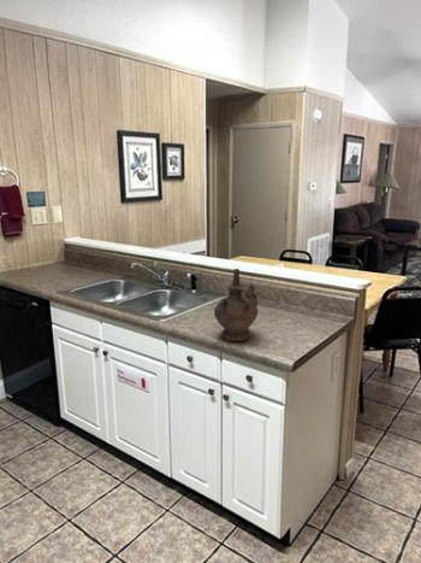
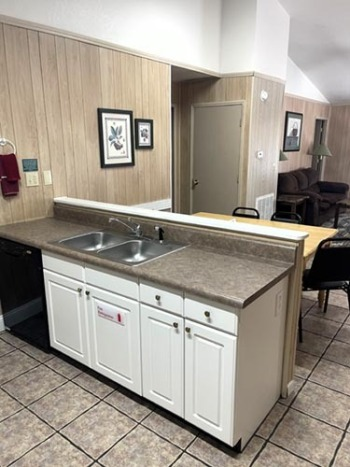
- ceremonial vessel (237, 304)
